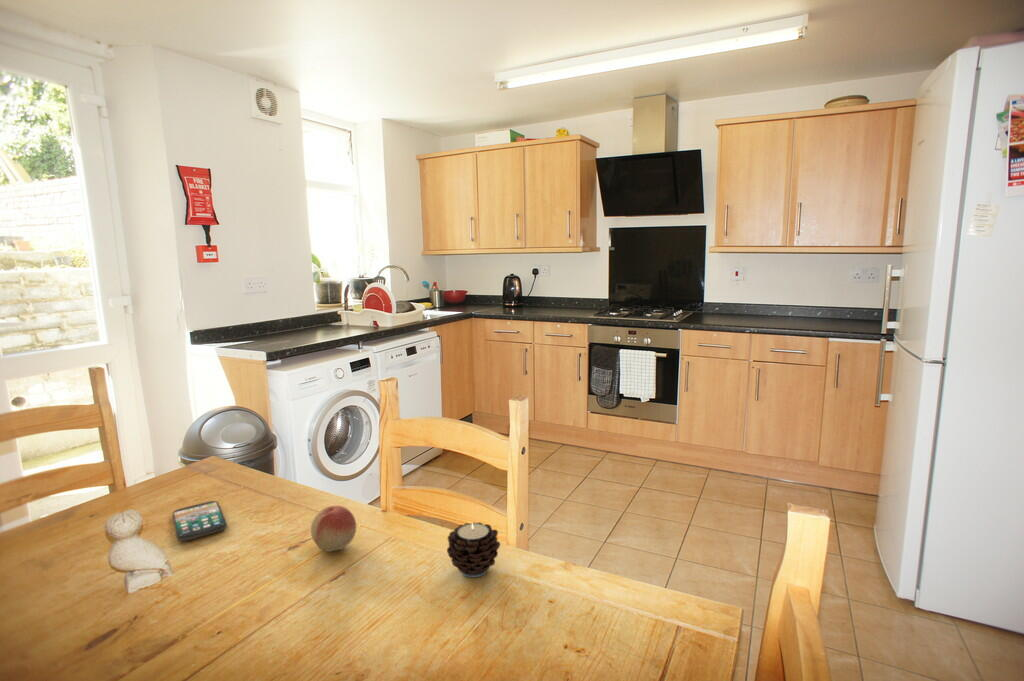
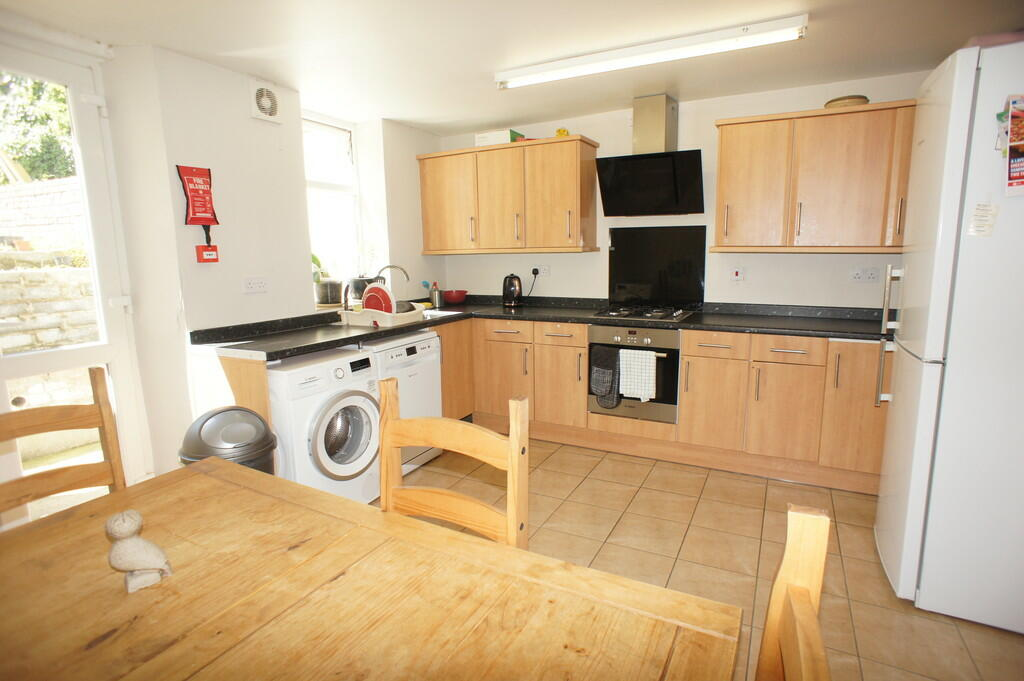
- fruit (332, 528)
- smartphone (199, 519)
- candle (473, 546)
